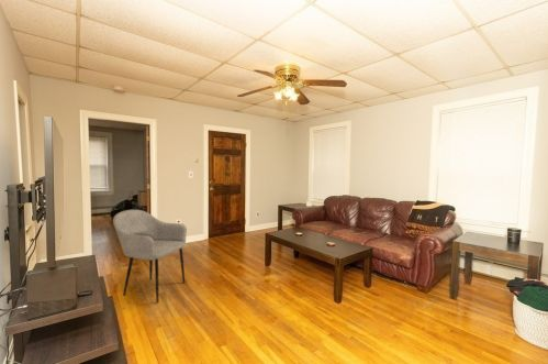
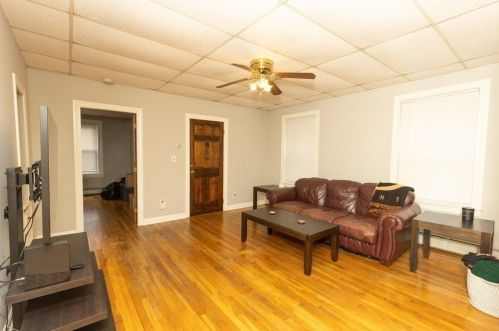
- armchair (149, 250)
